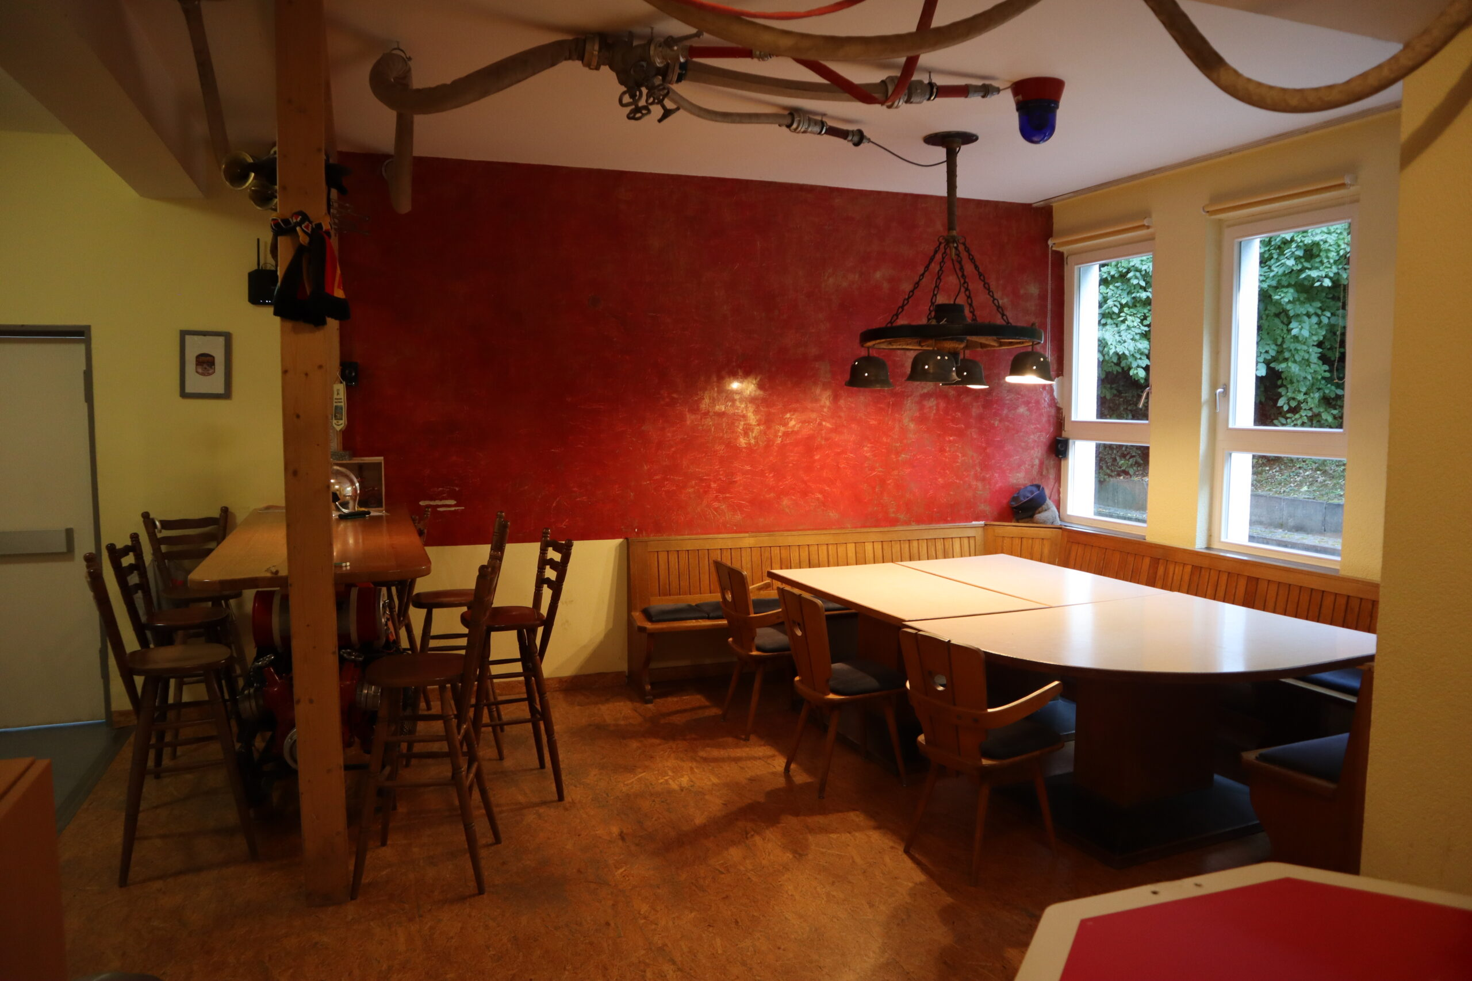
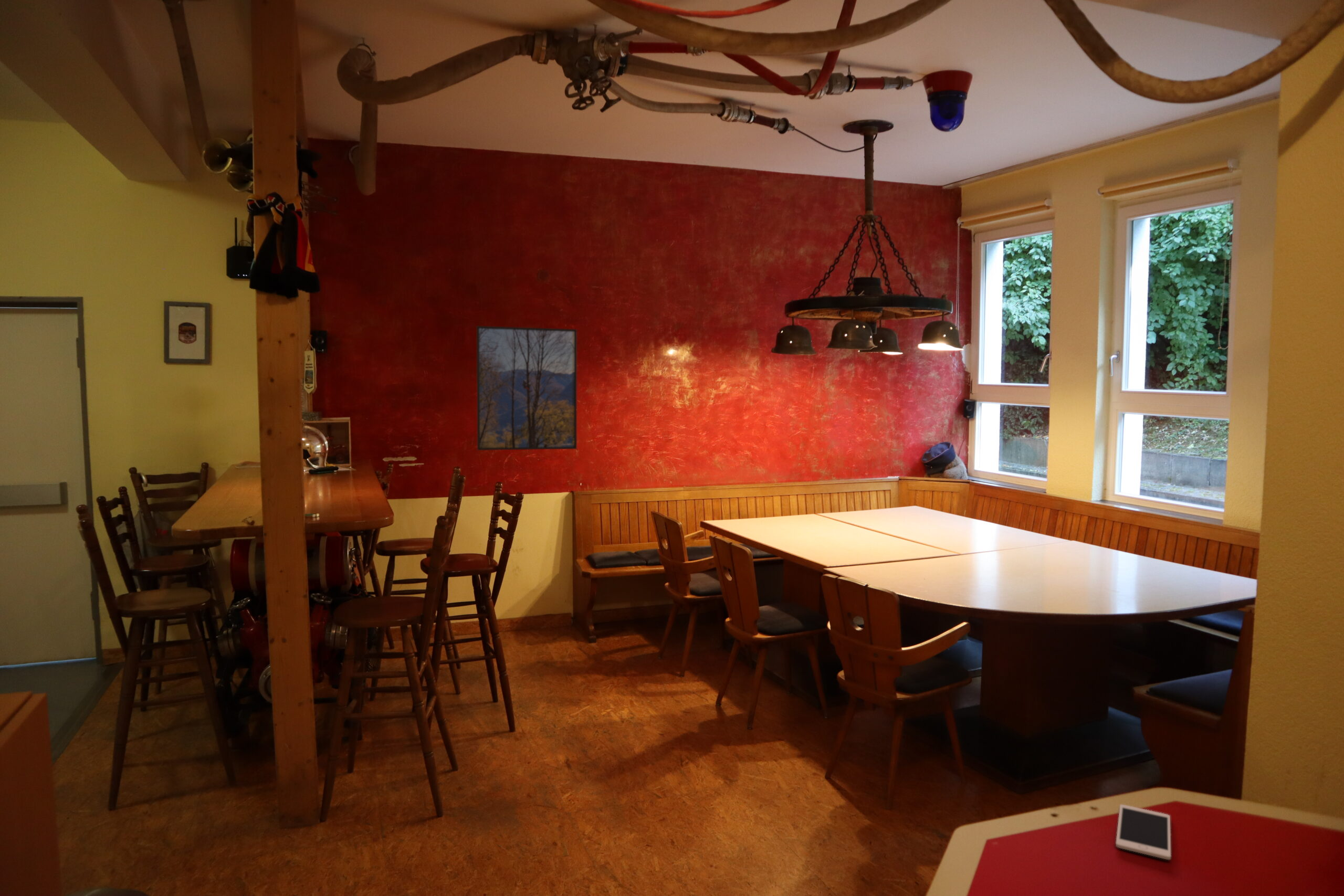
+ cell phone (1143, 830)
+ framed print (528, 388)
